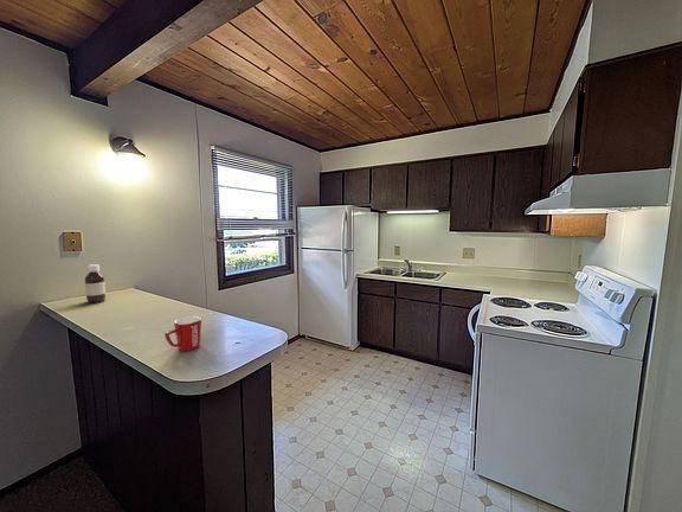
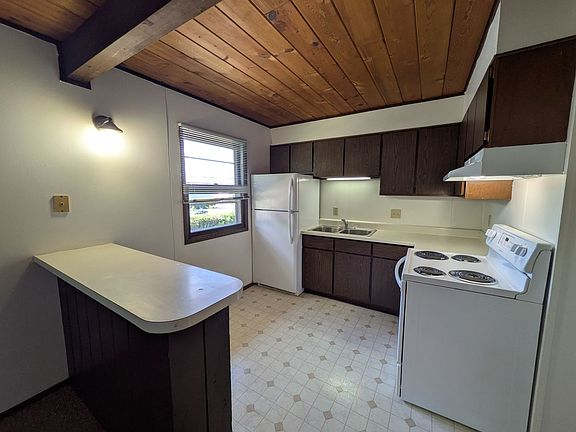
- bottle (95, 282)
- mug (182, 335)
